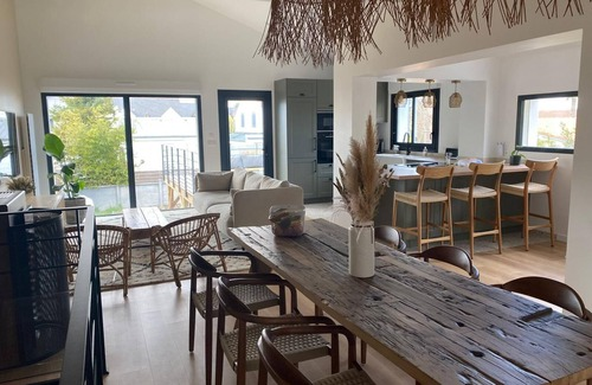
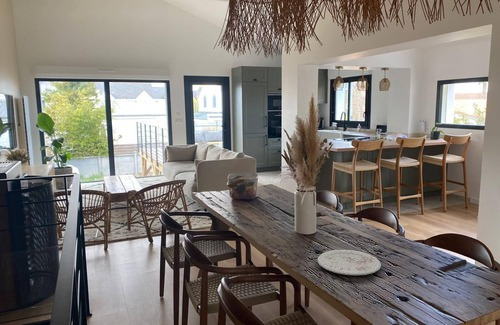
+ plate (348, 262)
